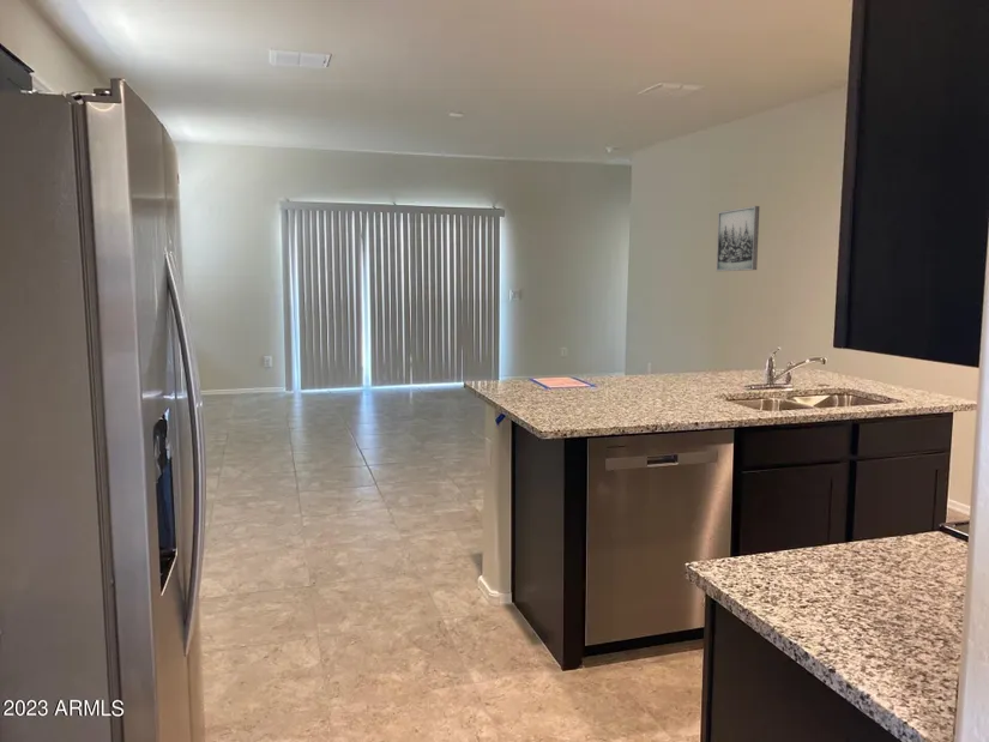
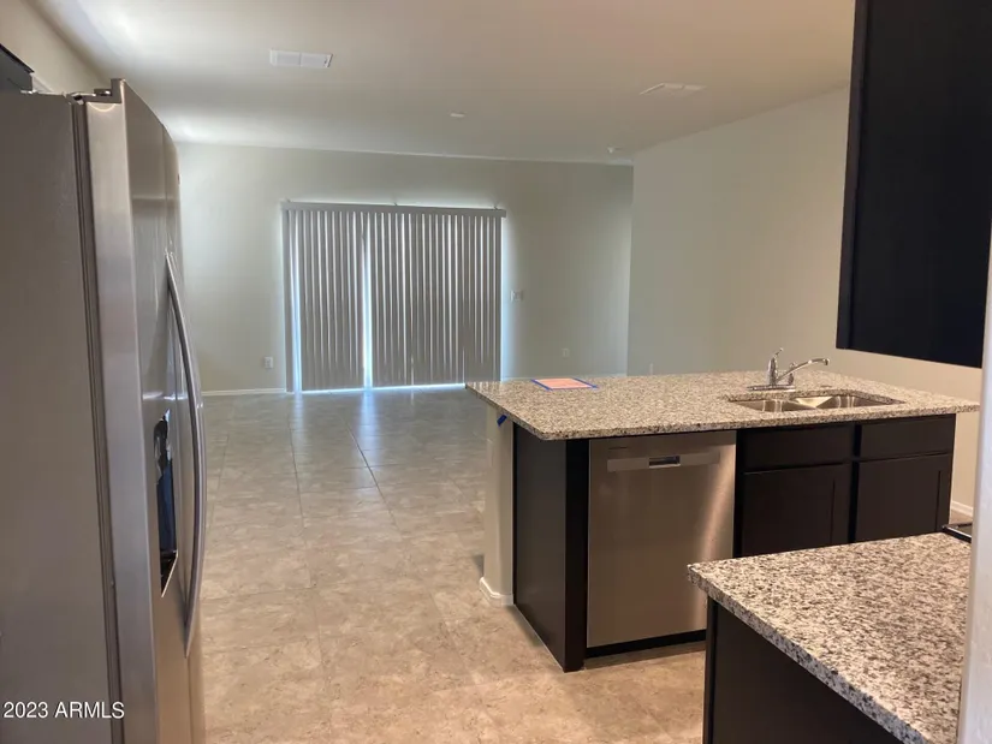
- wall art (736, 240)
